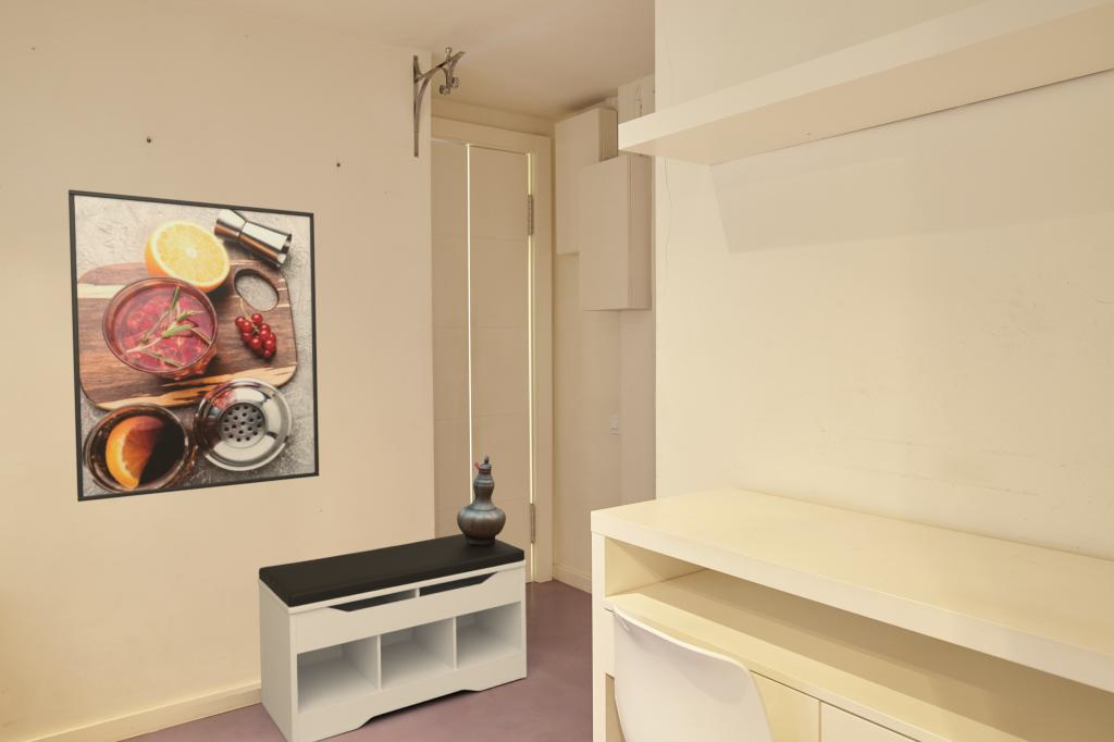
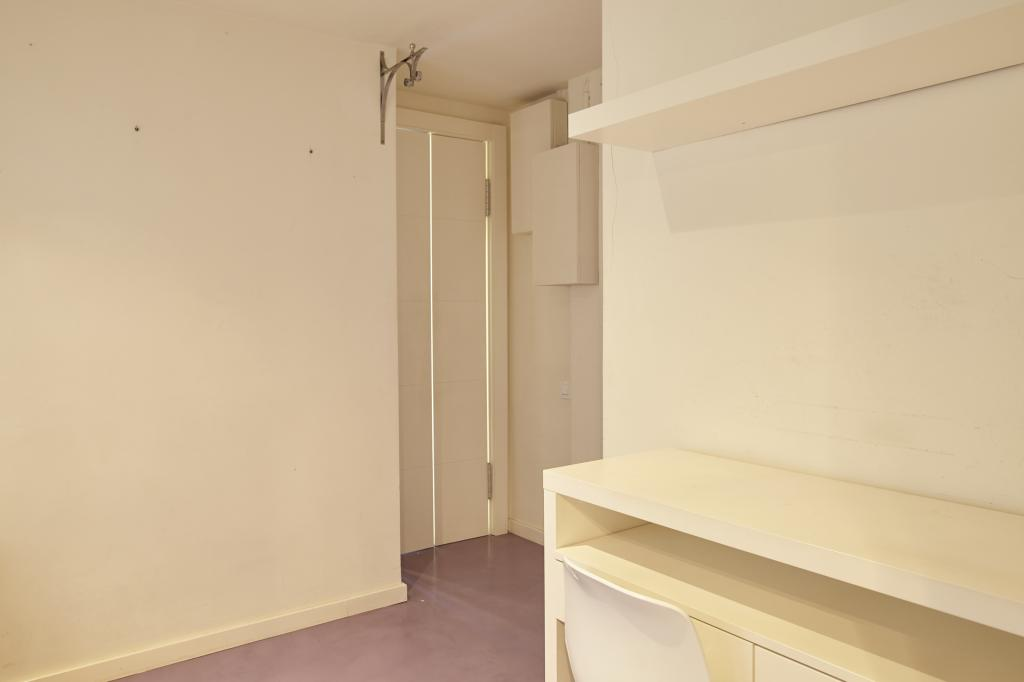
- bench (397, 623)
- decorative vase (481, 498)
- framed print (205, 345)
